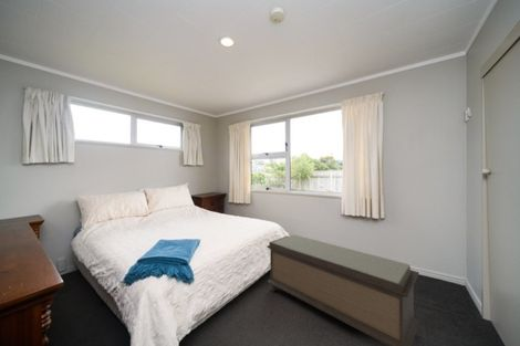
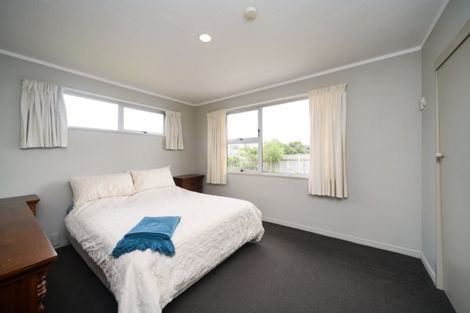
- bench (331, 280)
